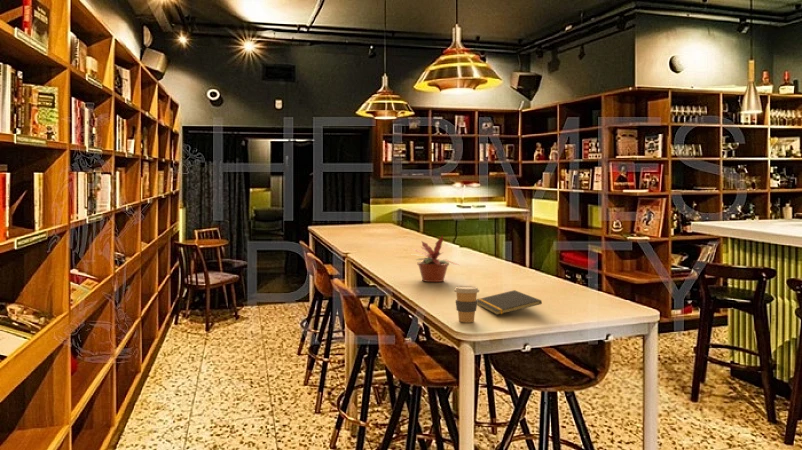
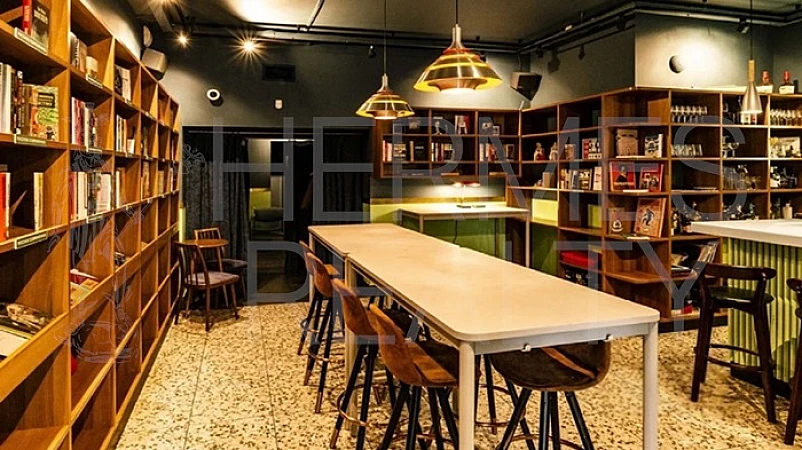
- notepad (506, 301)
- coffee cup (466, 304)
- potted plant (433, 257)
